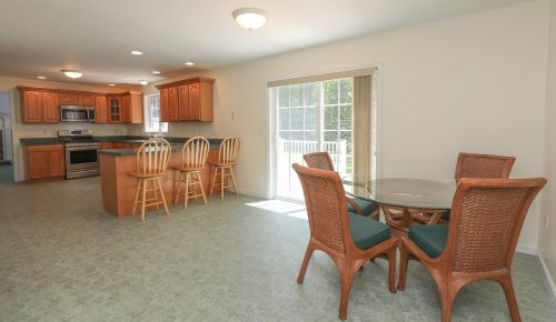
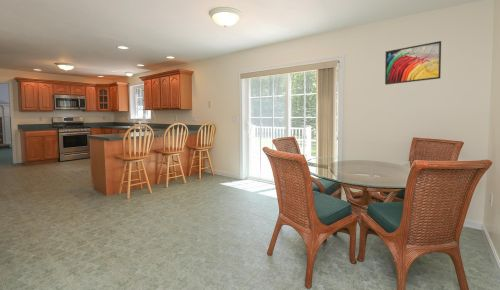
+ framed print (411, 64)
